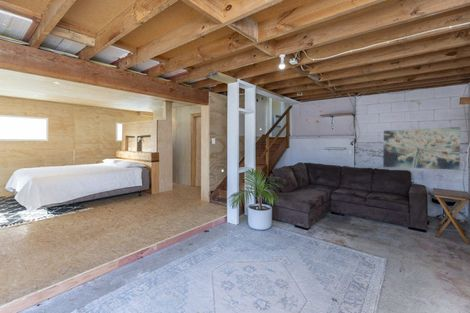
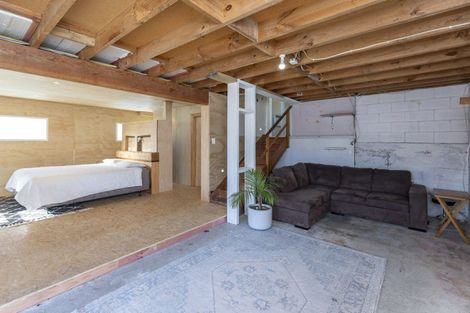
- wall art (418, 148)
